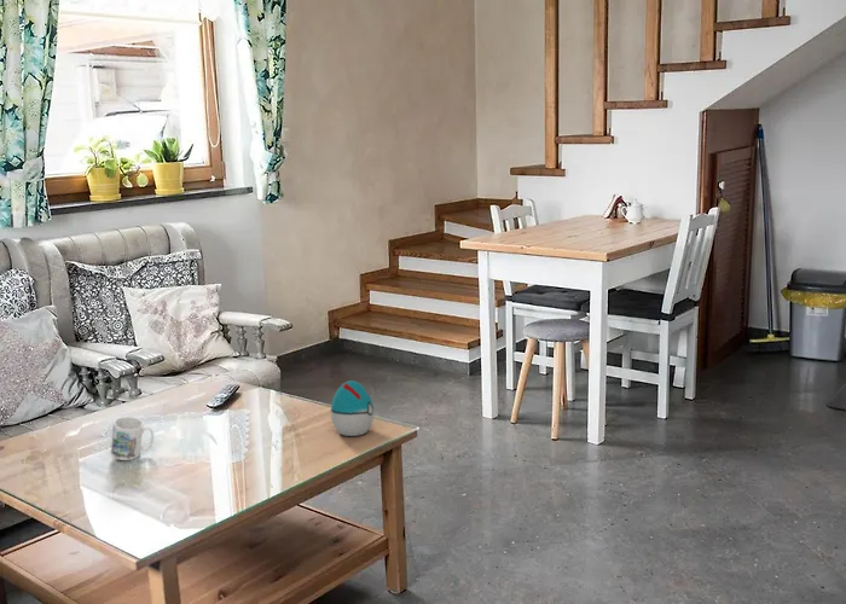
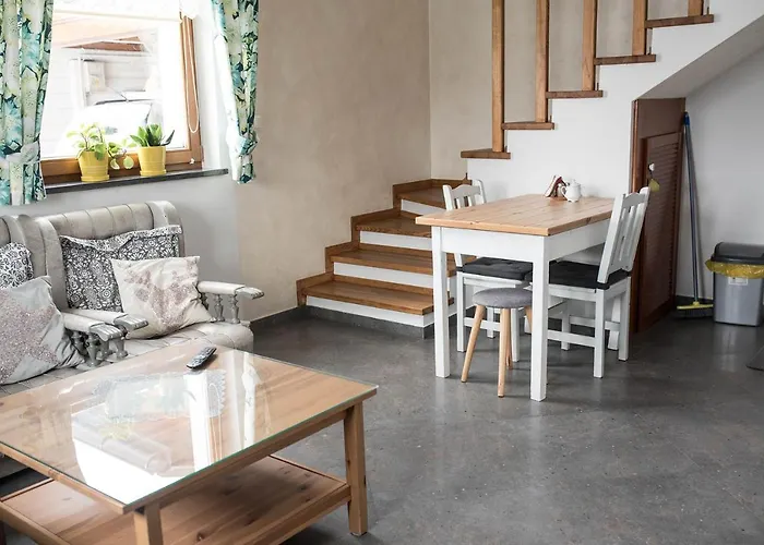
- decorative egg (352, 406)
- mug (131, 437)
